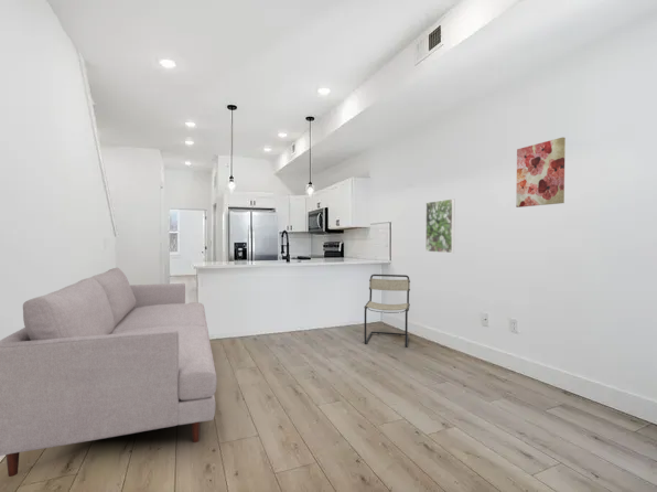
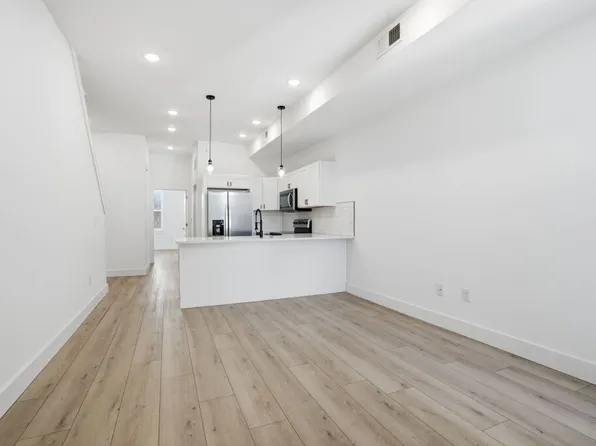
- wall art (539, 174)
- sofa (140, 330)
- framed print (439, 226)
- chair (387, 308)
